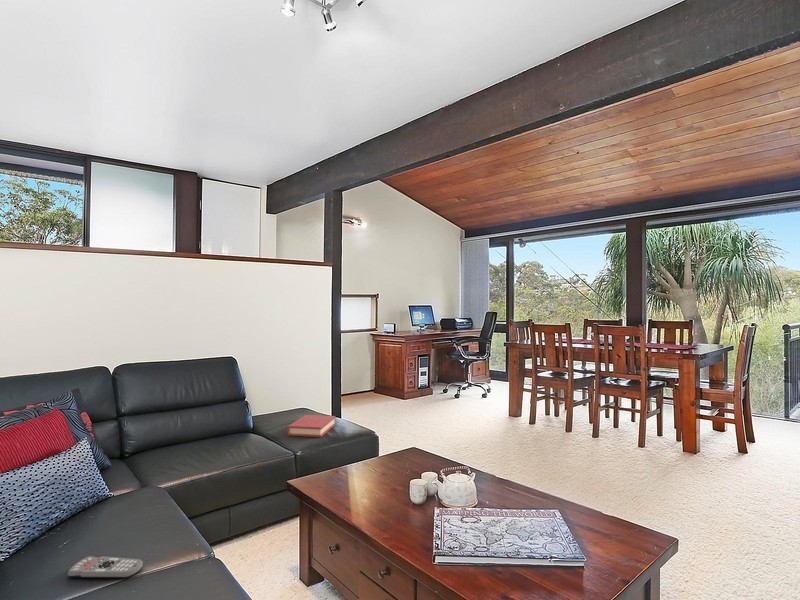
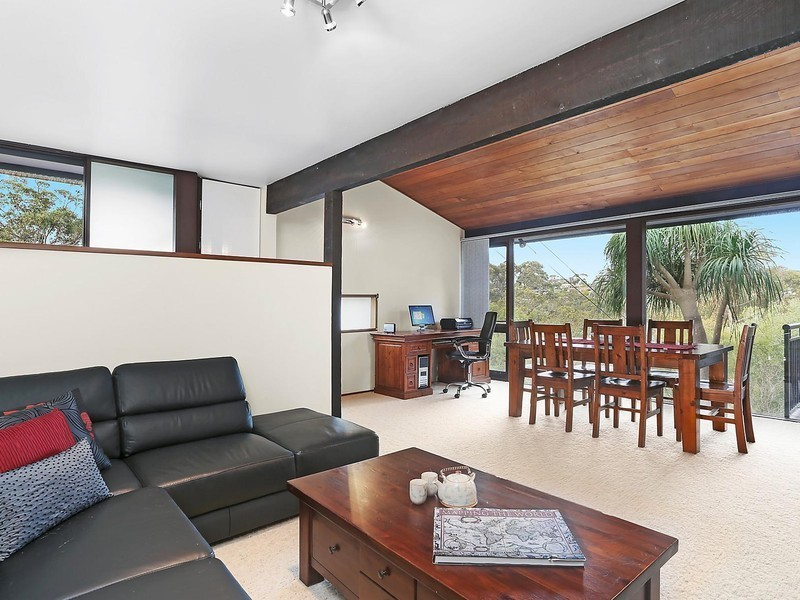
- hardback book (312, 425)
- remote control (107, 567)
